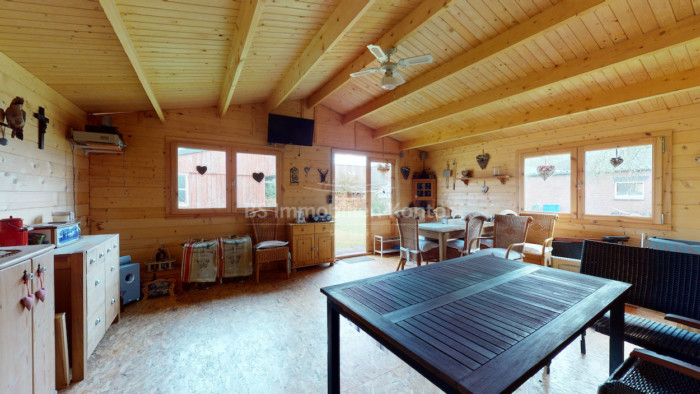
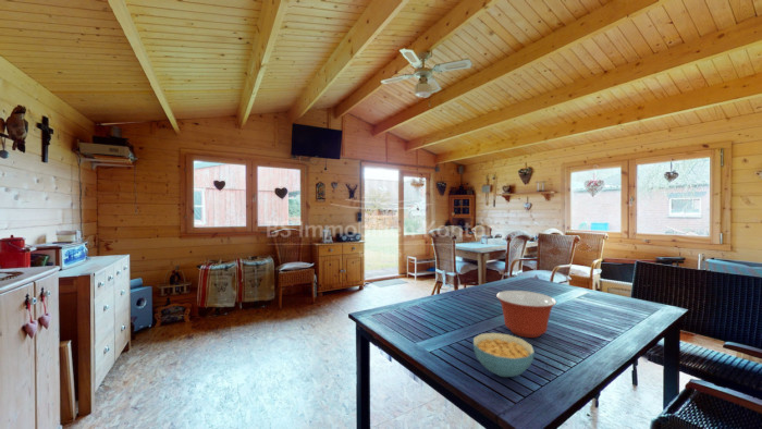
+ cereal bowl (502, 358)
+ mixing bowl (525, 315)
